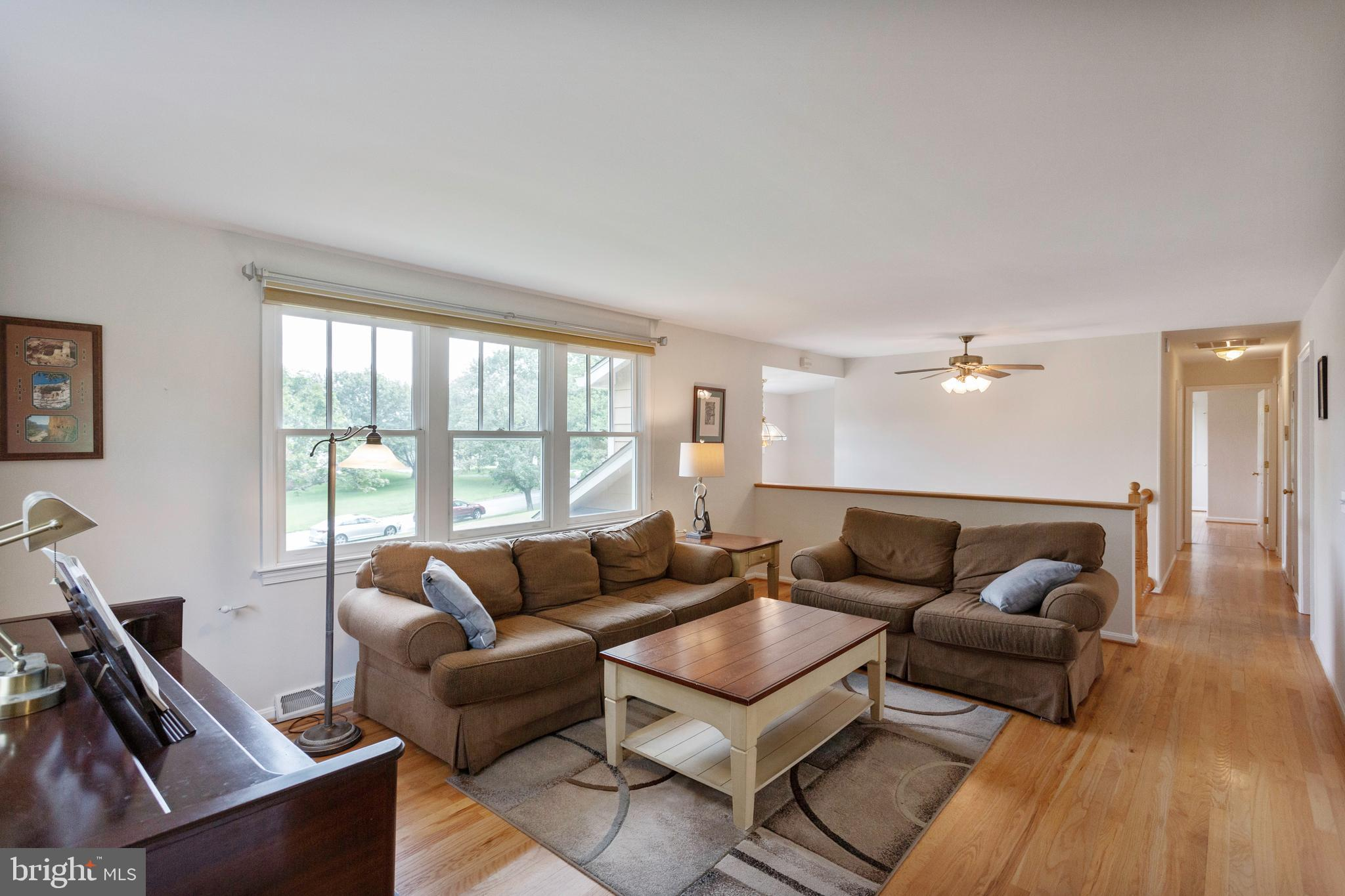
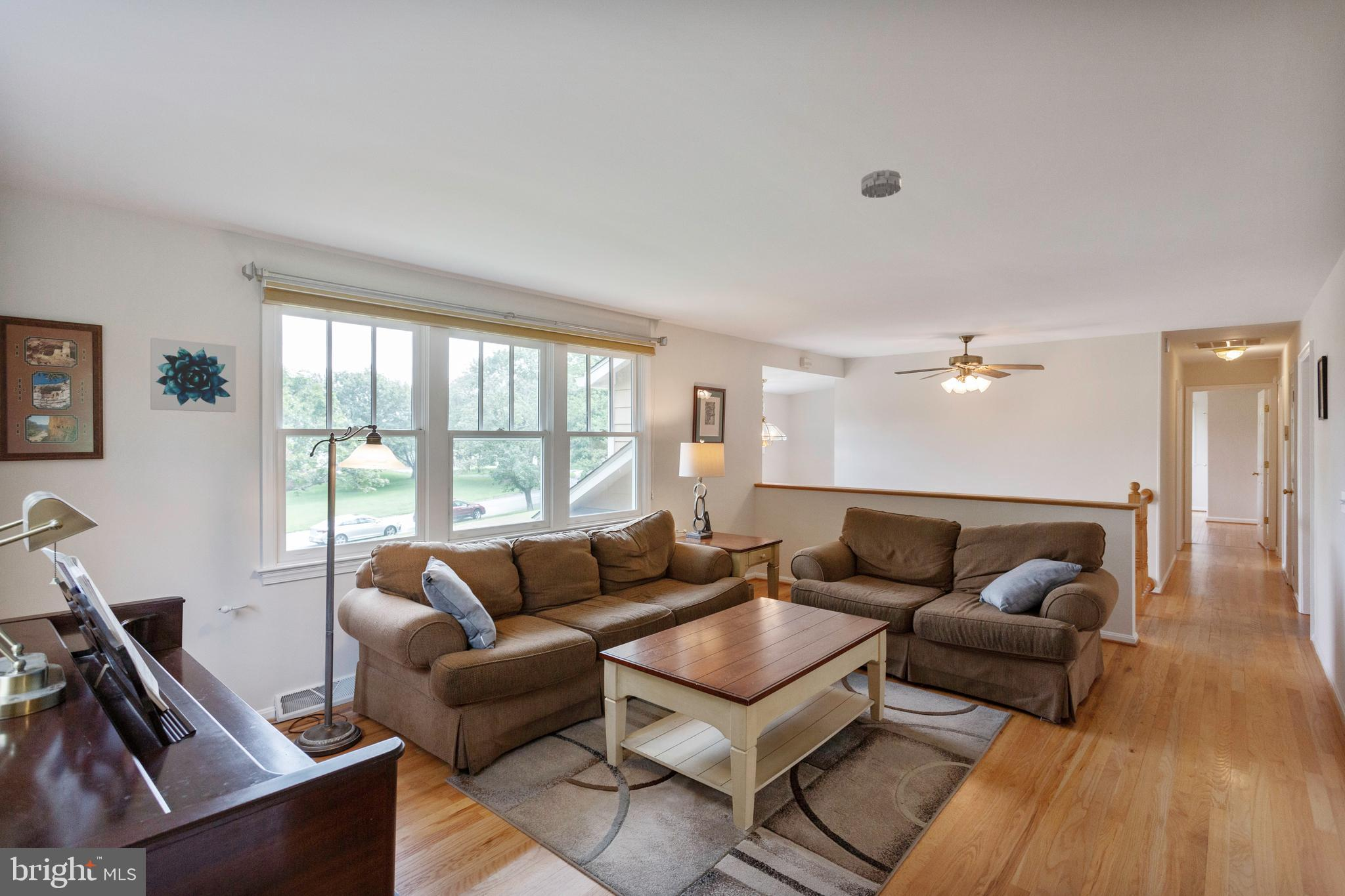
+ wall art (194, 376)
+ smoke detector (881, 183)
